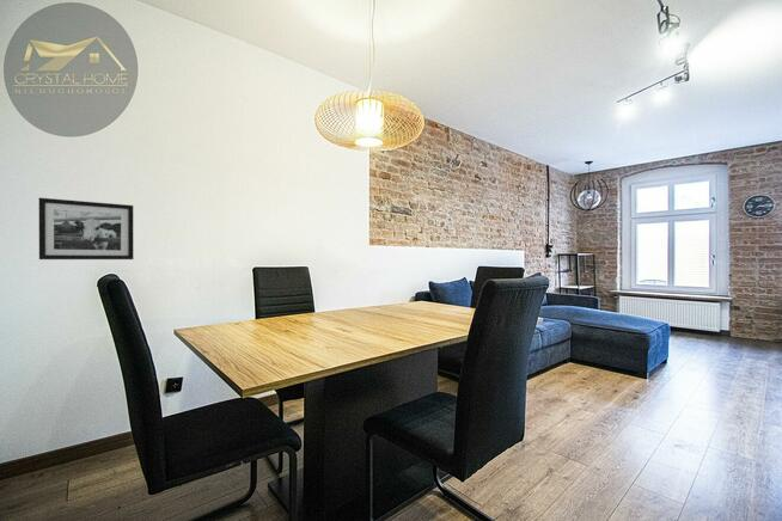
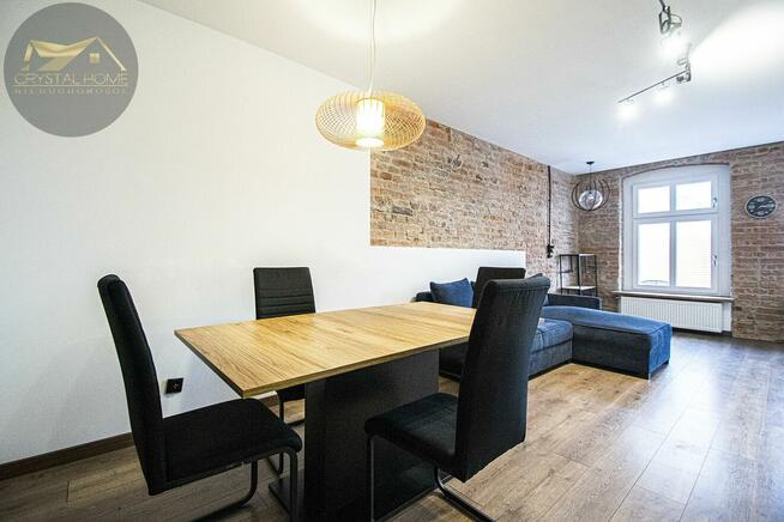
- picture frame (88, 231)
